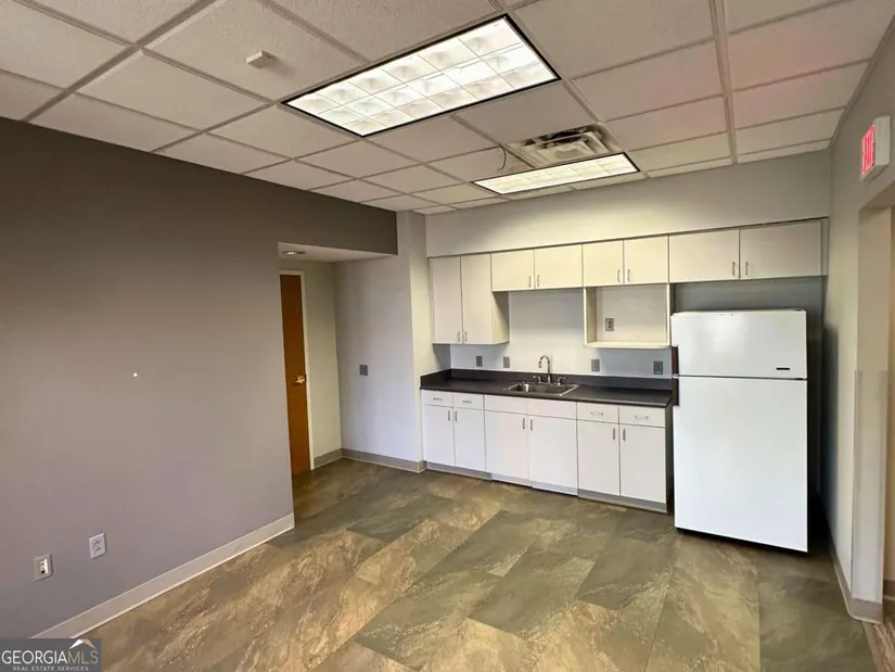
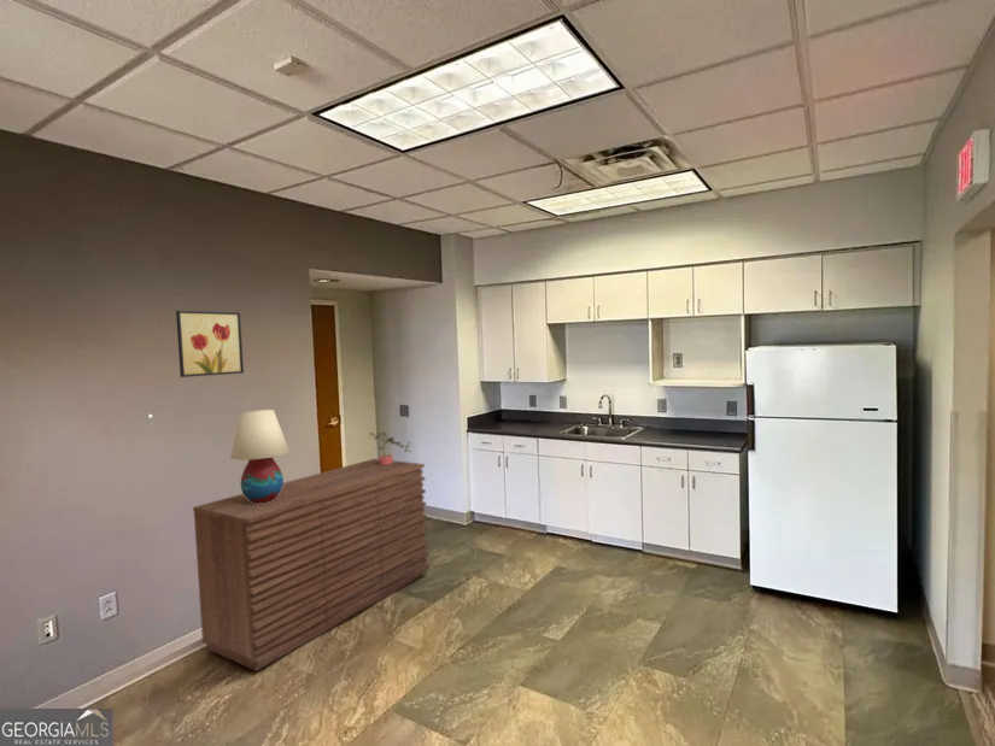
+ table lamp (261, 456)
+ potted plant (392, 444)
+ wall art (210, 343)
+ sideboard (327, 545)
